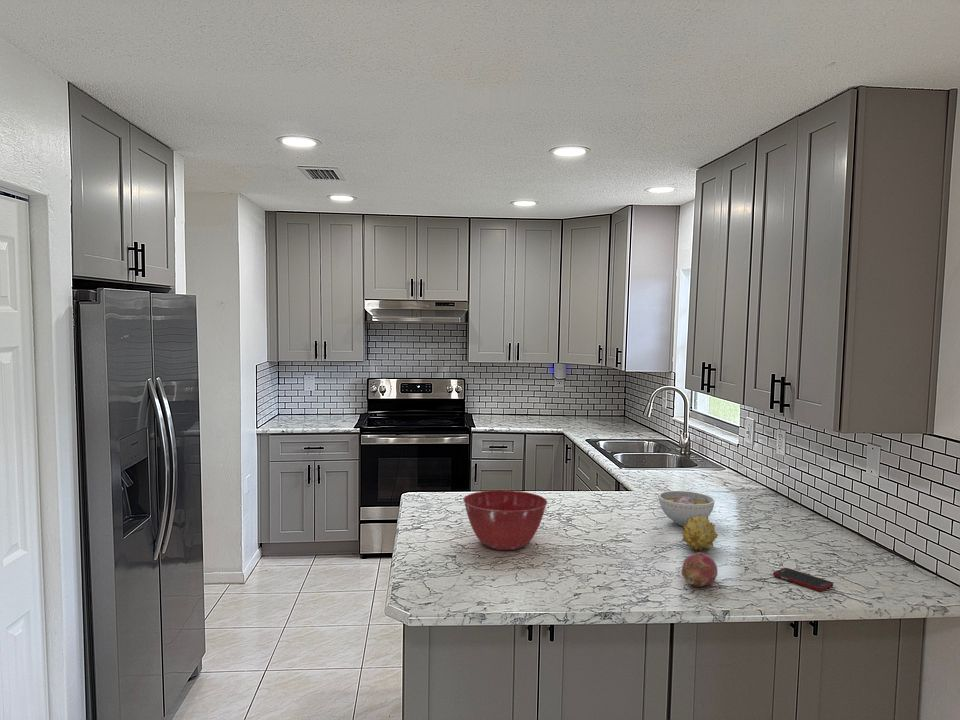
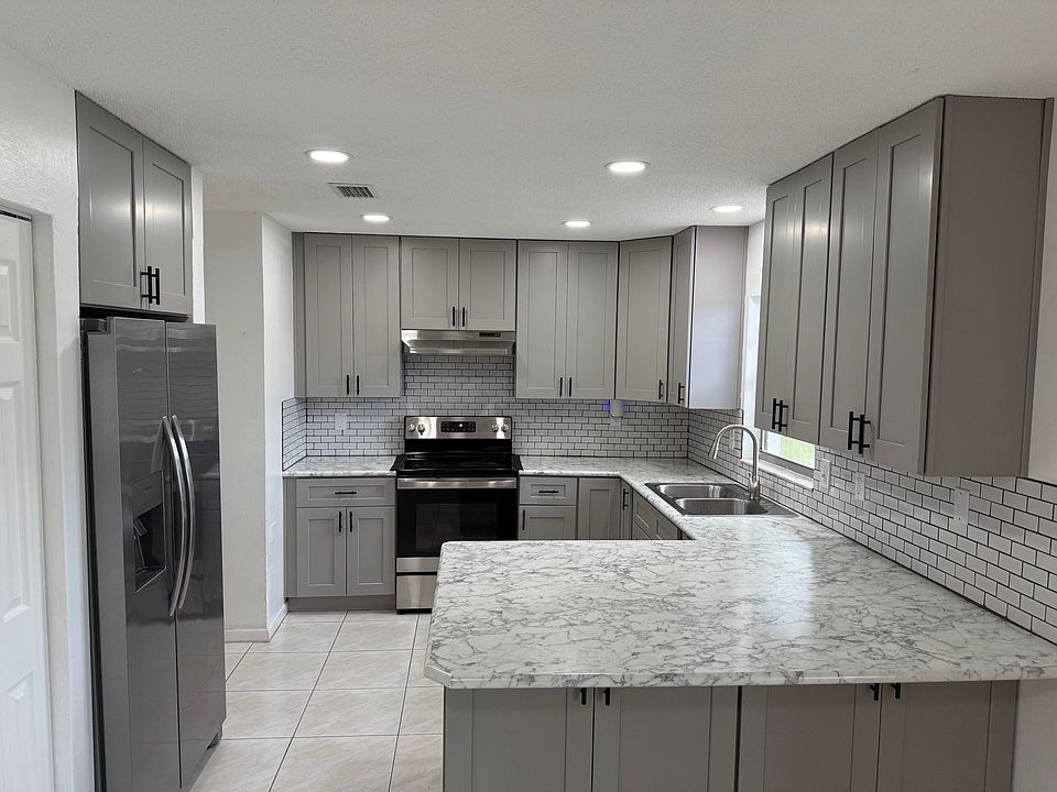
- cell phone (802, 579)
- fruit (701, 568)
- bowl (685, 510)
- mixing bowl (504, 521)
- fruit (699, 532)
